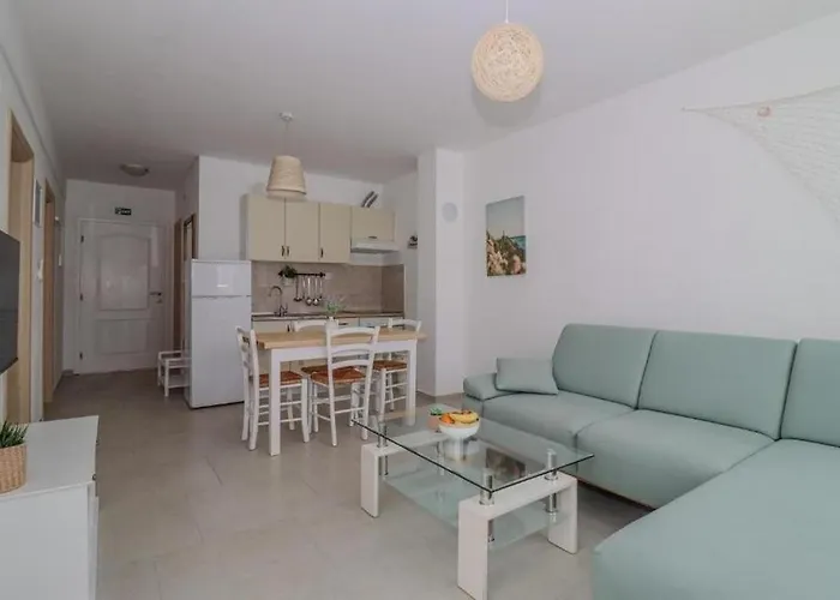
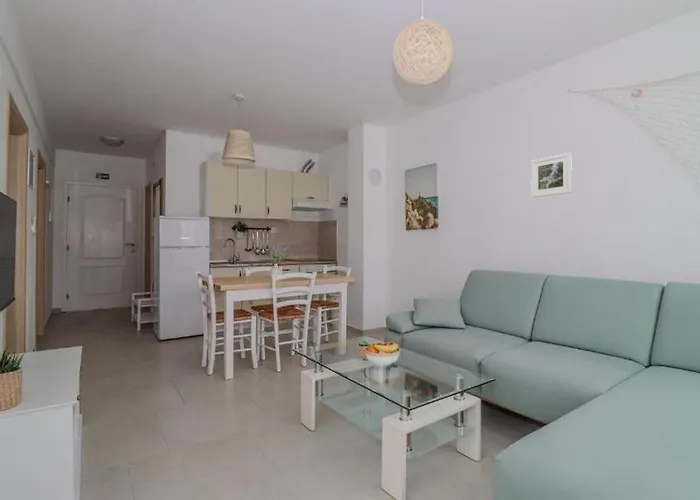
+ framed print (550, 176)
